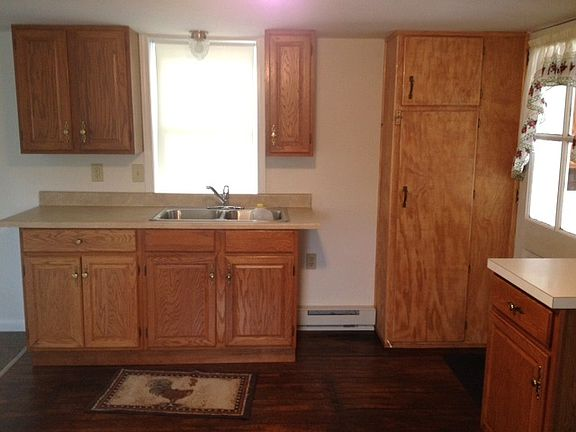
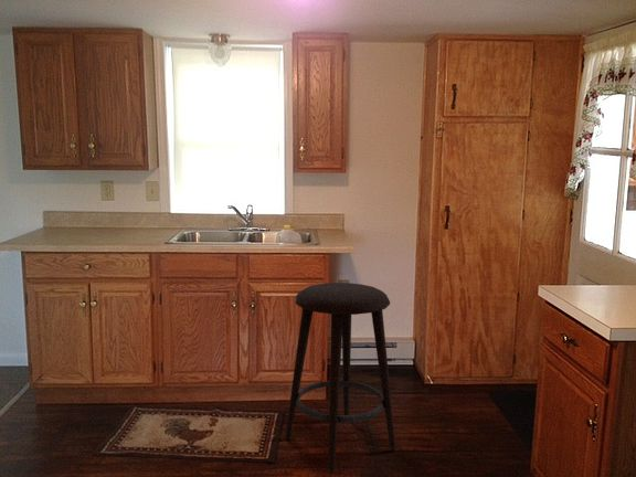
+ stool (339, 369)
